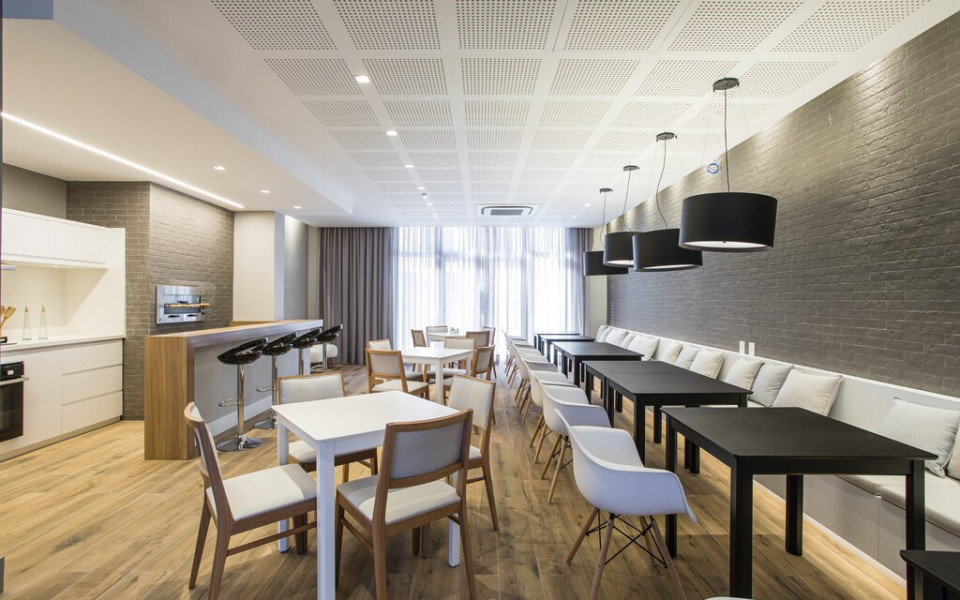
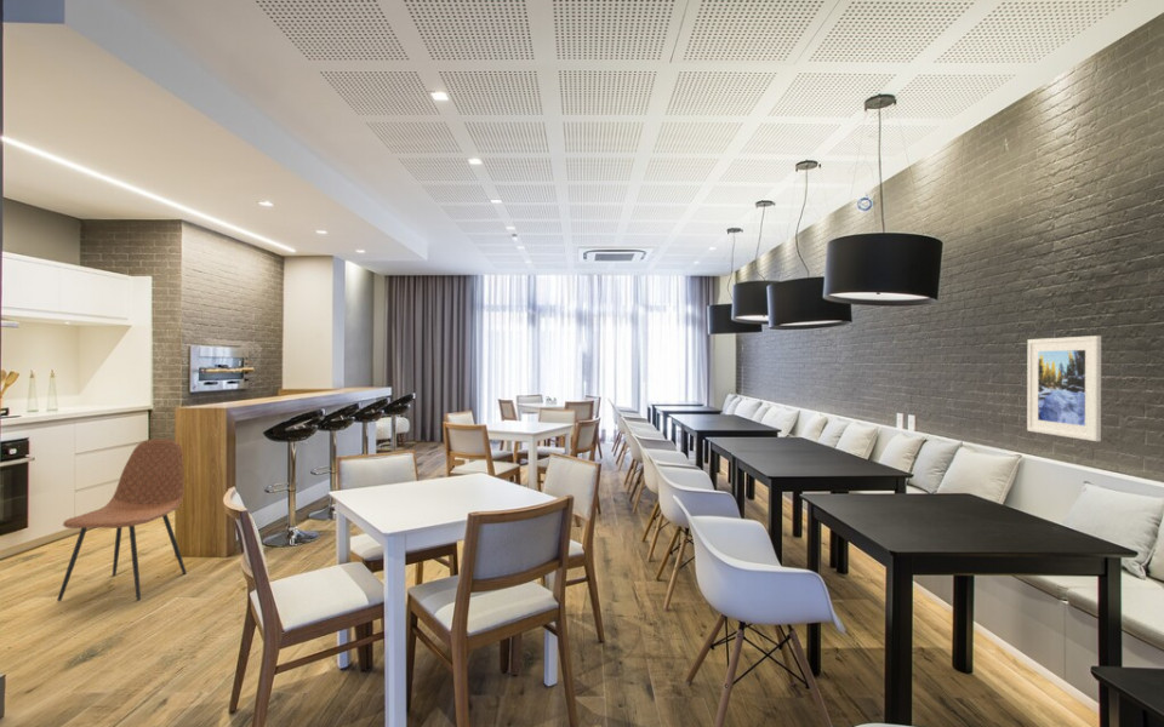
+ chair (127, 515)
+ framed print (1061, 387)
